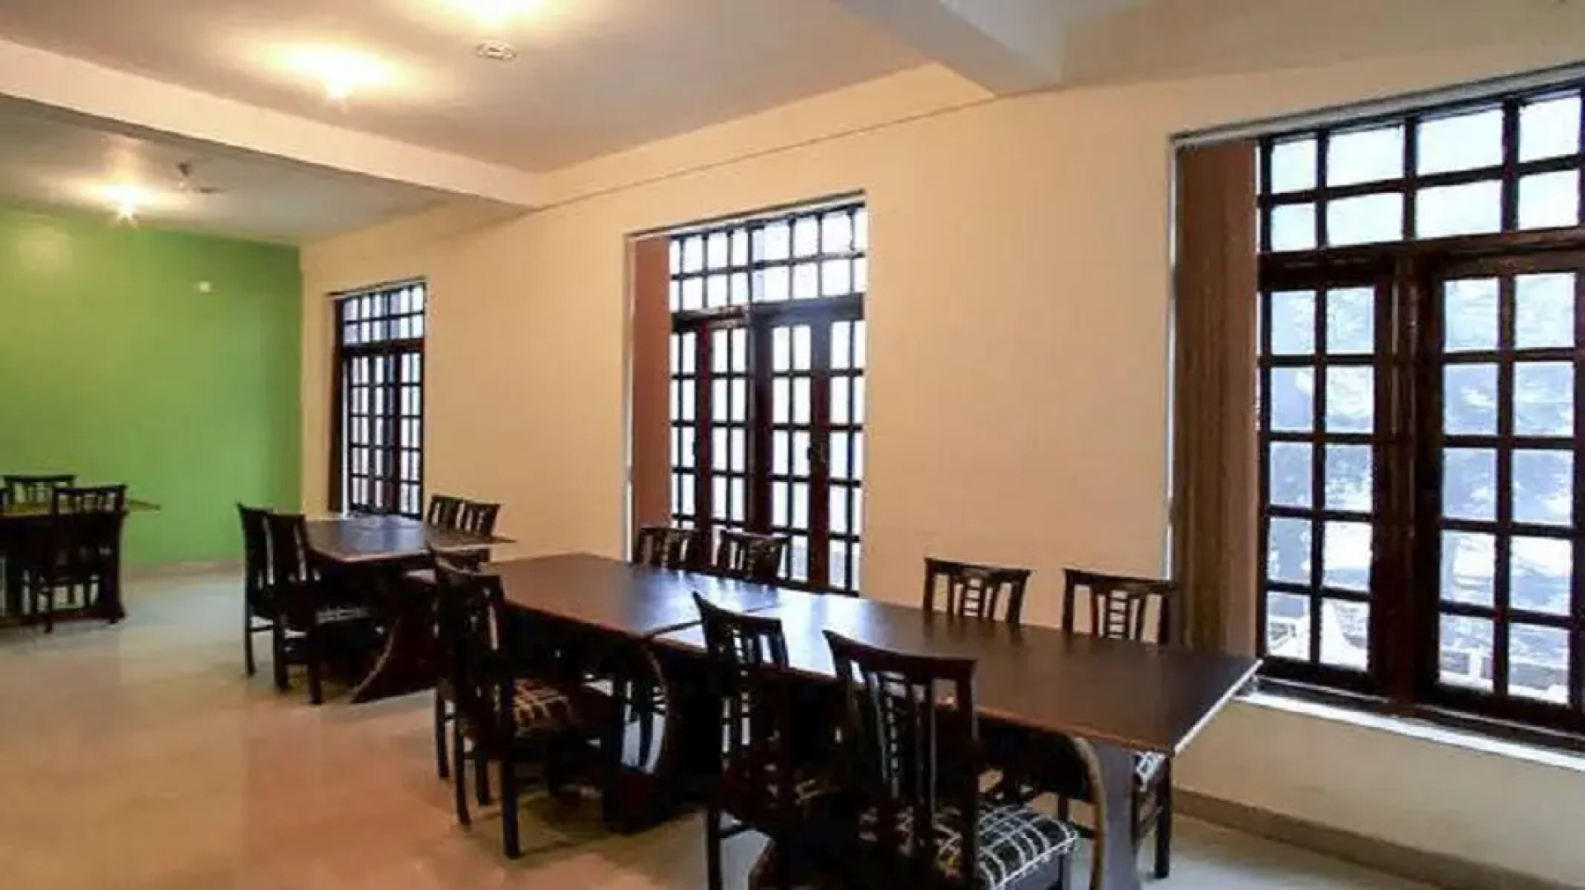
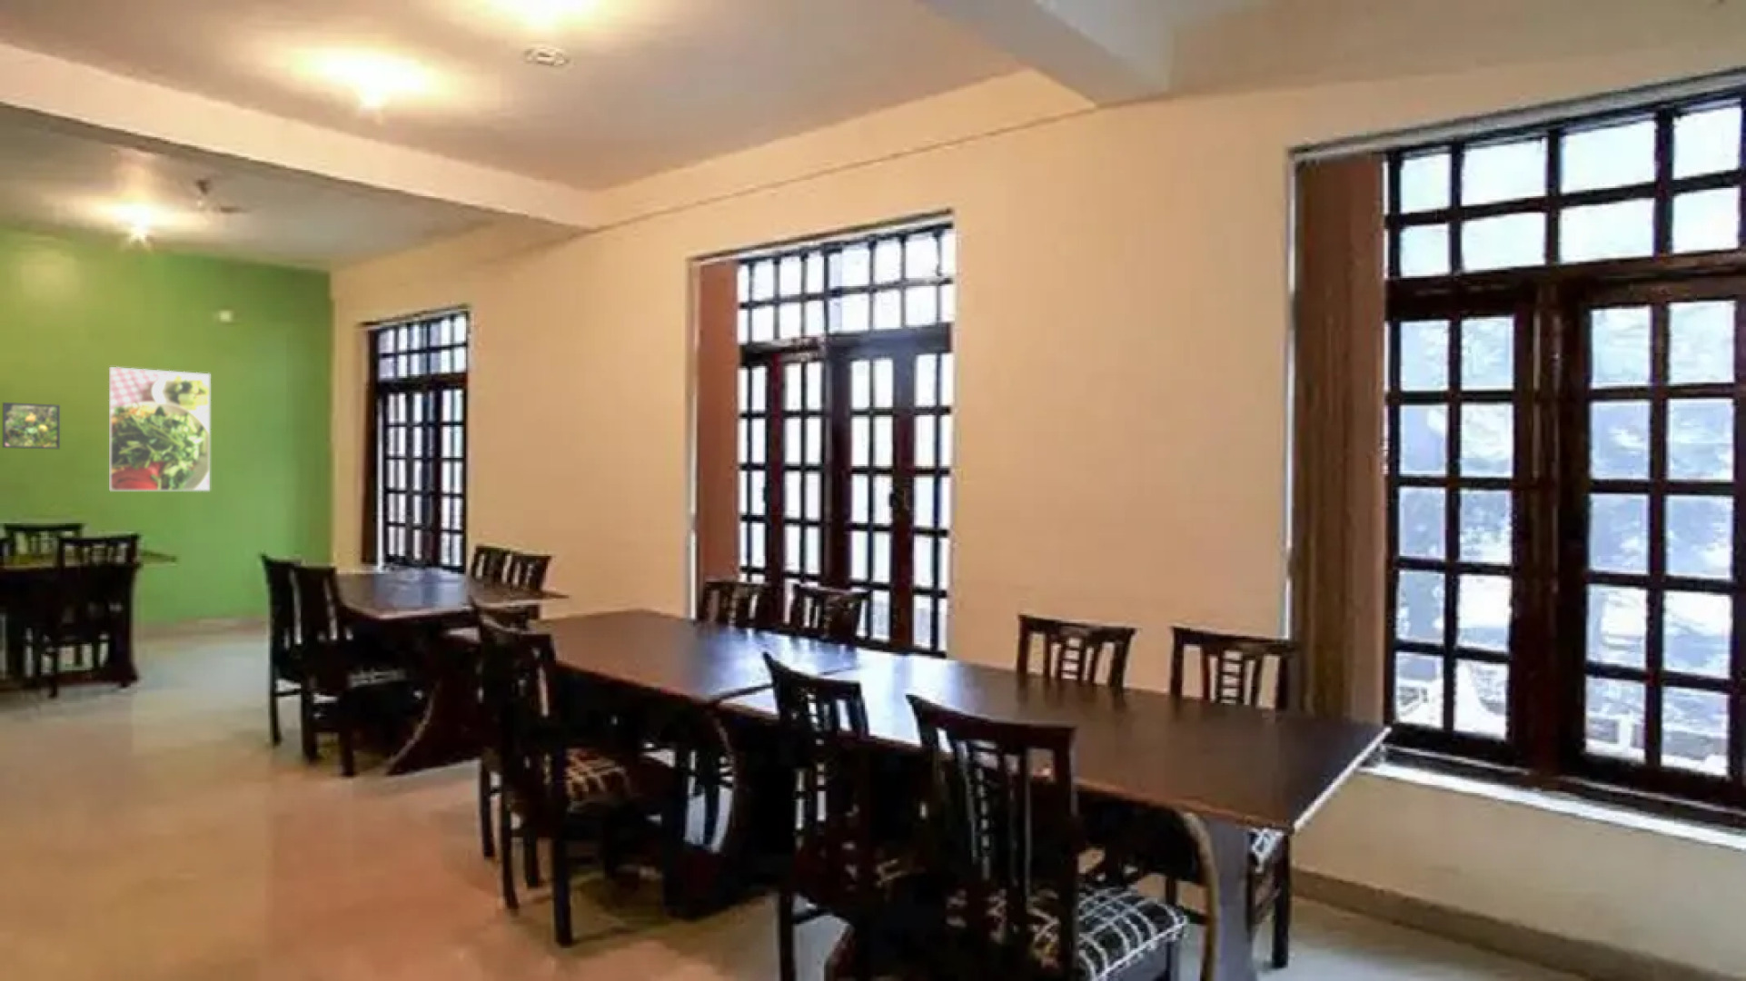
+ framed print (161, 431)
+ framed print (31, 426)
